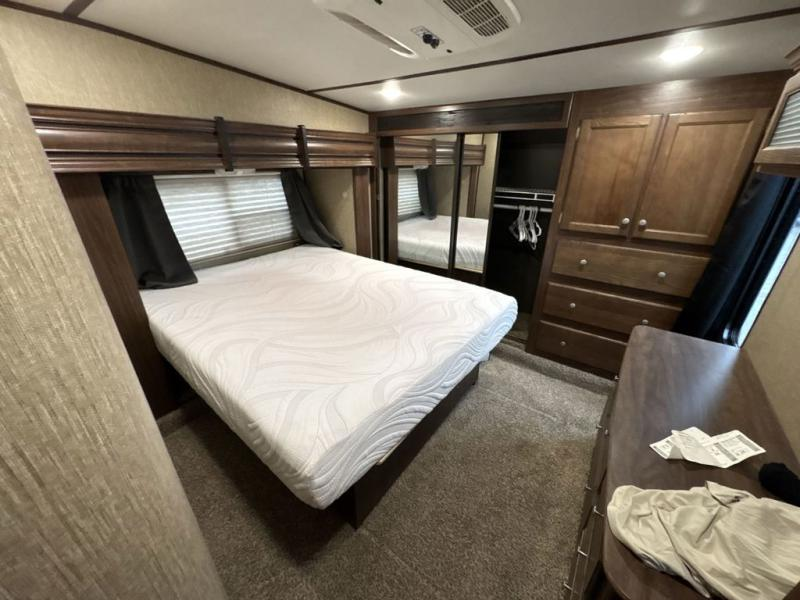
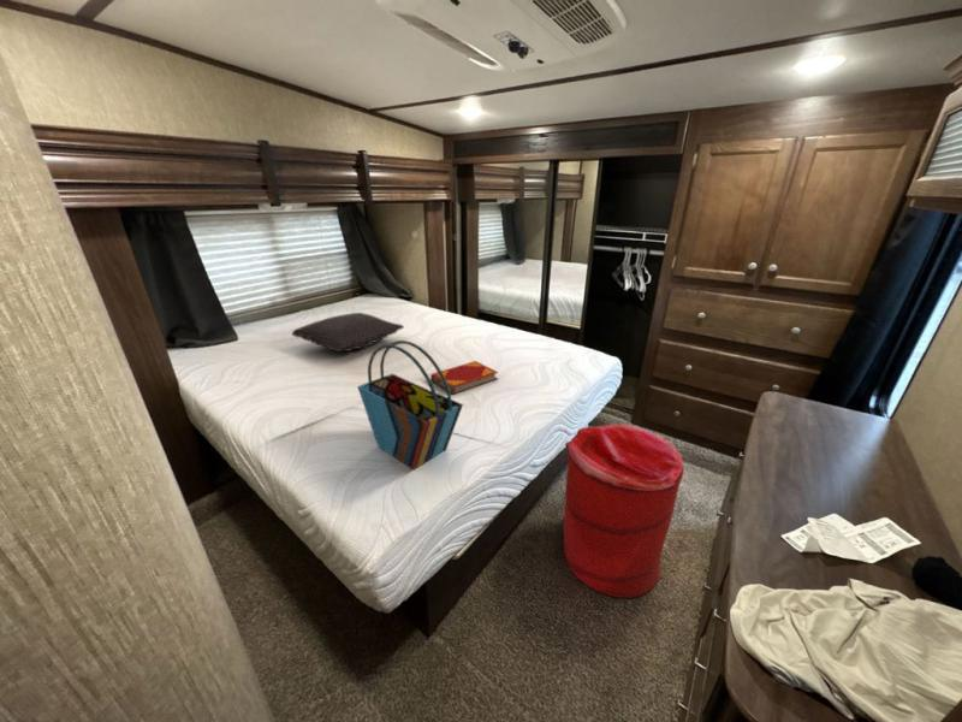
+ laundry hamper (613, 503)
+ tote bag (408, 398)
+ pillow (349, 331)
+ hardback book (464, 375)
